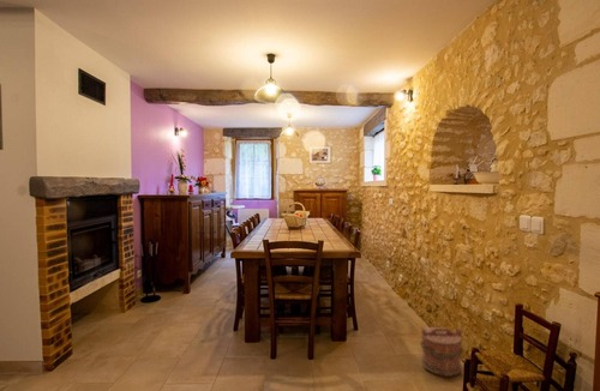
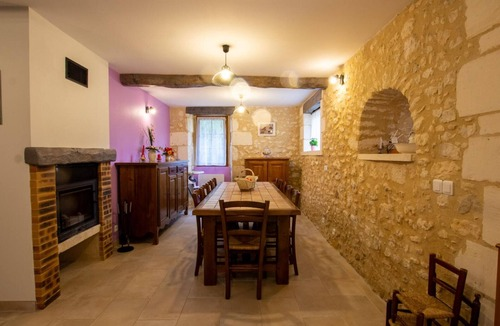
- bucket (440, 347)
